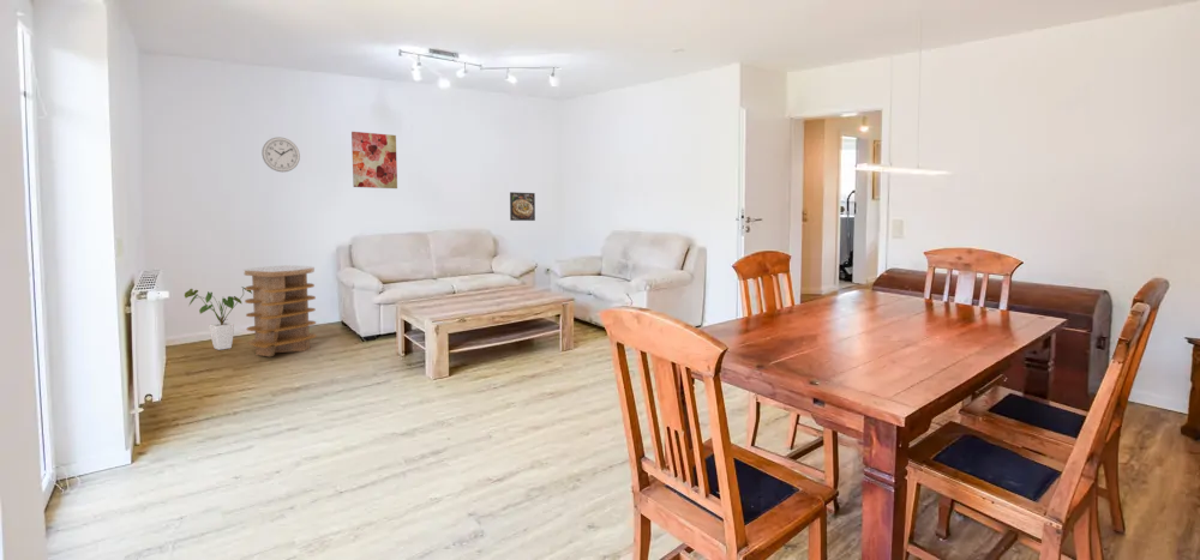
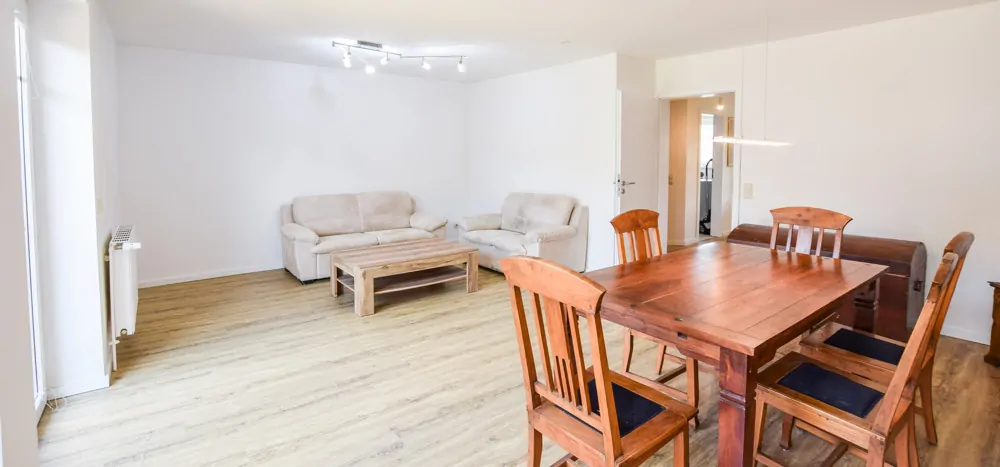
- house plant (218, 317)
- wall art (374, 161)
- side table (281, 309)
- wall clock (281, 153)
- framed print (522, 206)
